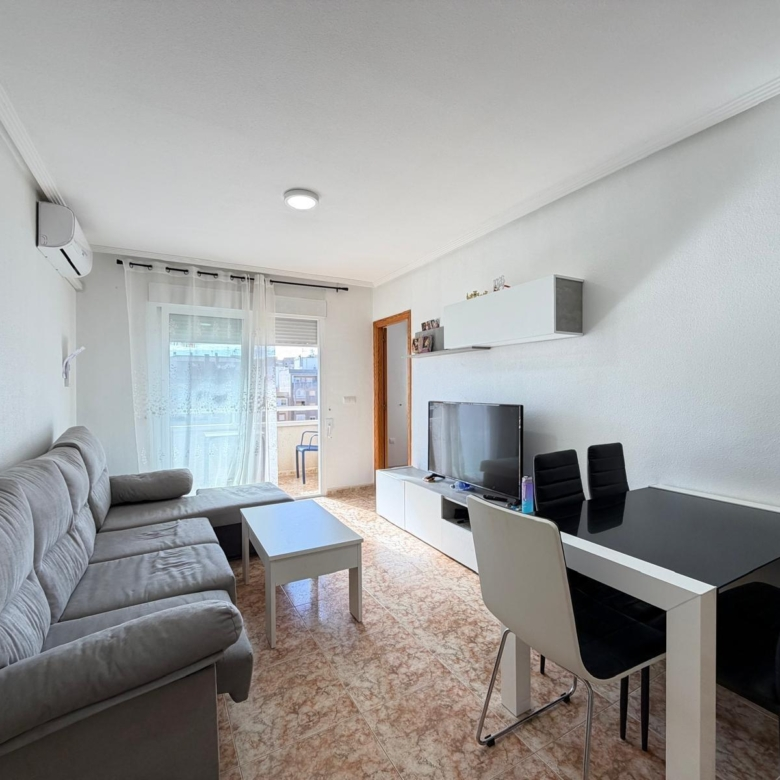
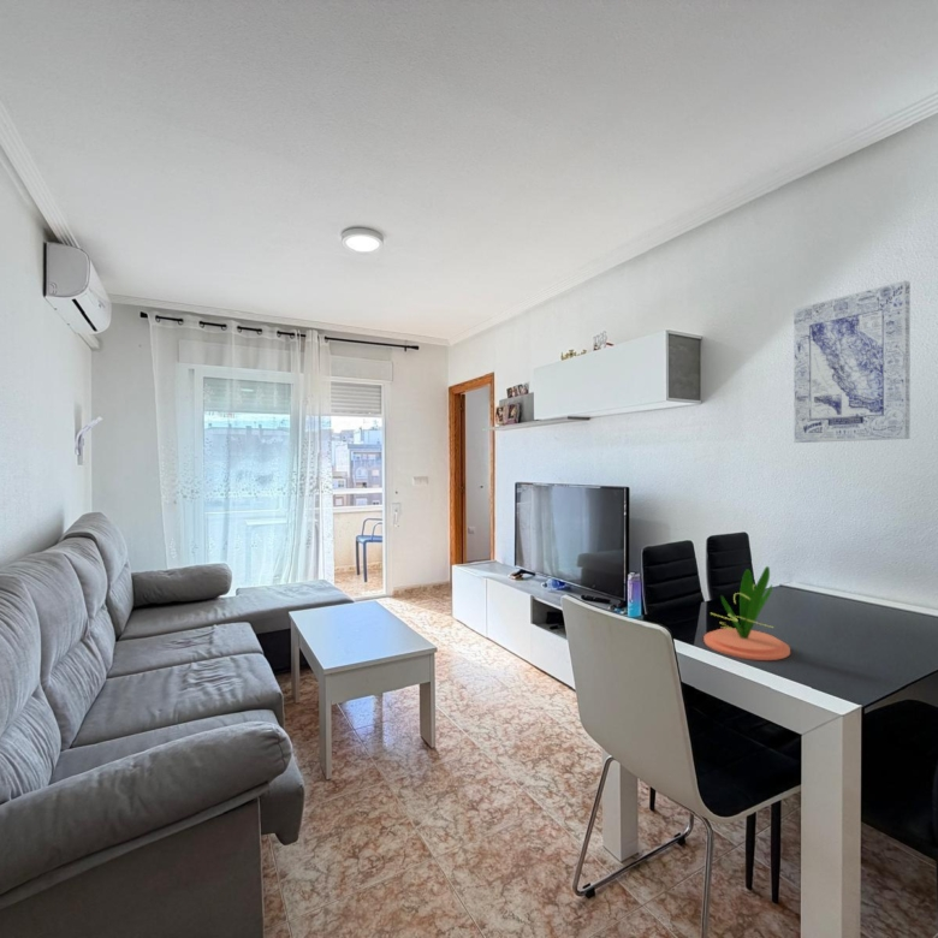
+ plant (744, 602)
+ wall art (847, 368)
